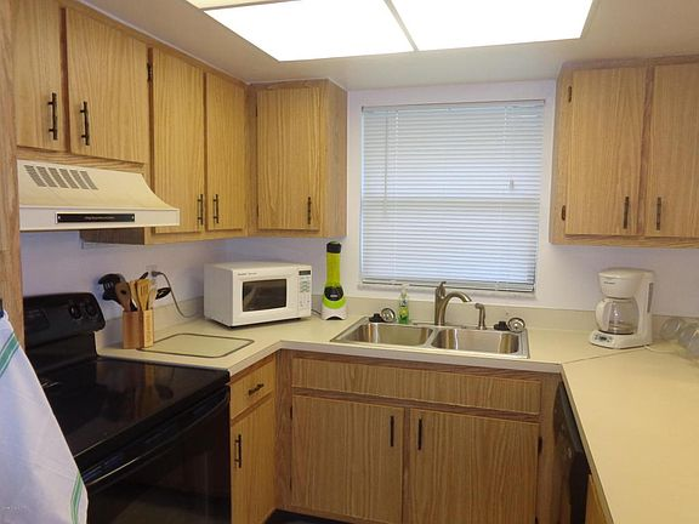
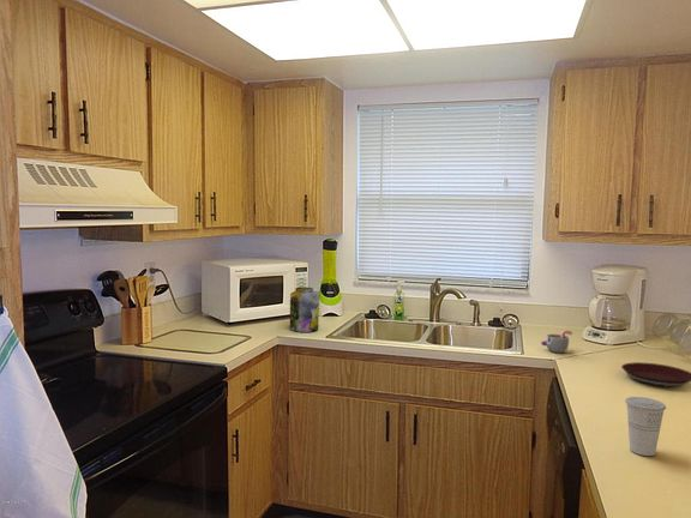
+ jar (304, 308)
+ cup (643, 426)
+ mug (555, 339)
+ plate (656, 375)
